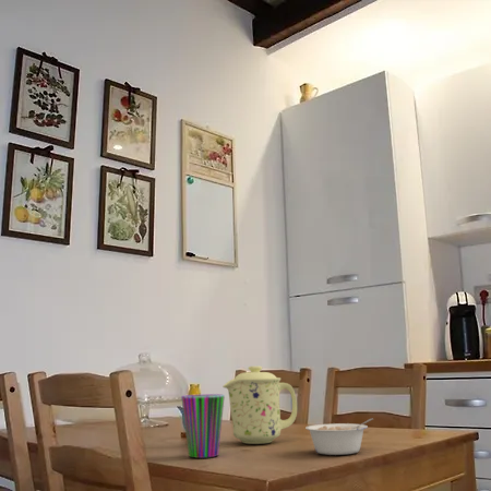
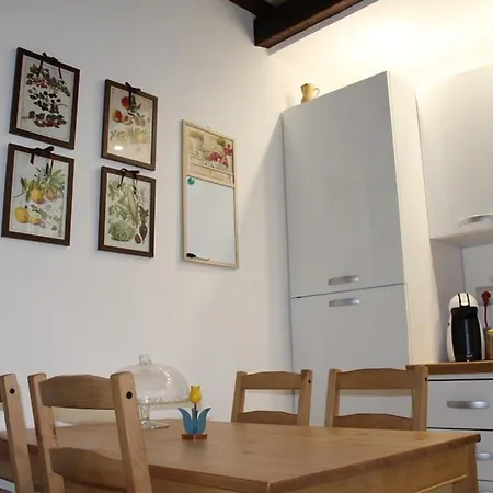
- cup (203, 424)
- mug (260, 403)
- legume (337, 435)
